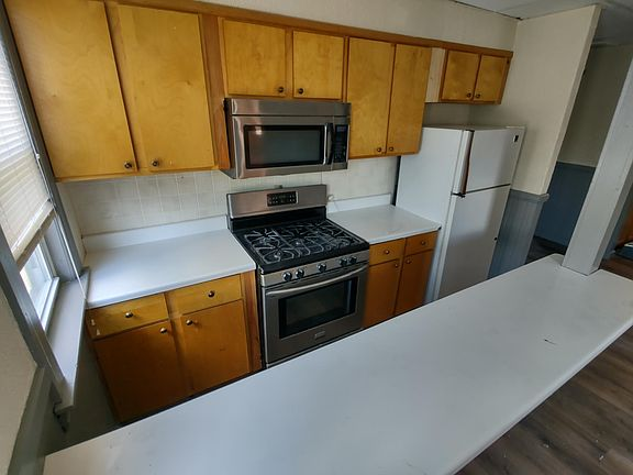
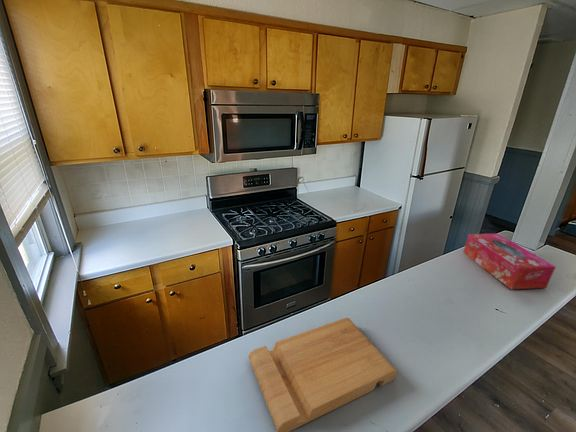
+ cutting board (321, 365)
+ tissue box (504, 258)
